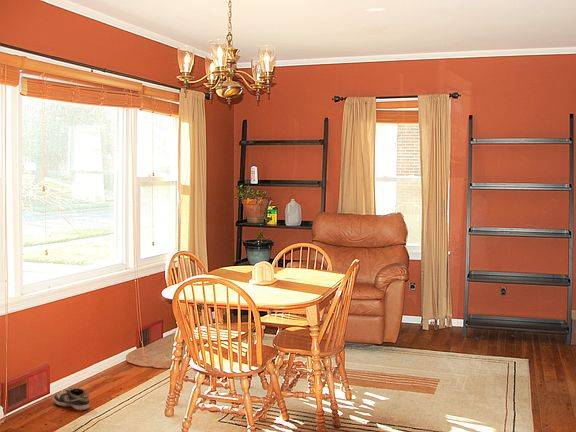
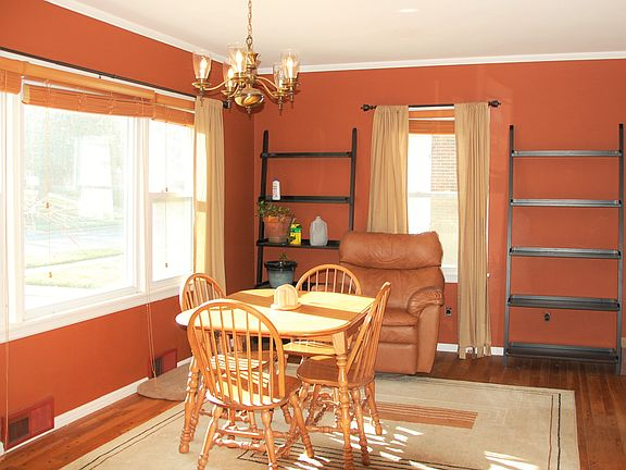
- shoe (71, 395)
